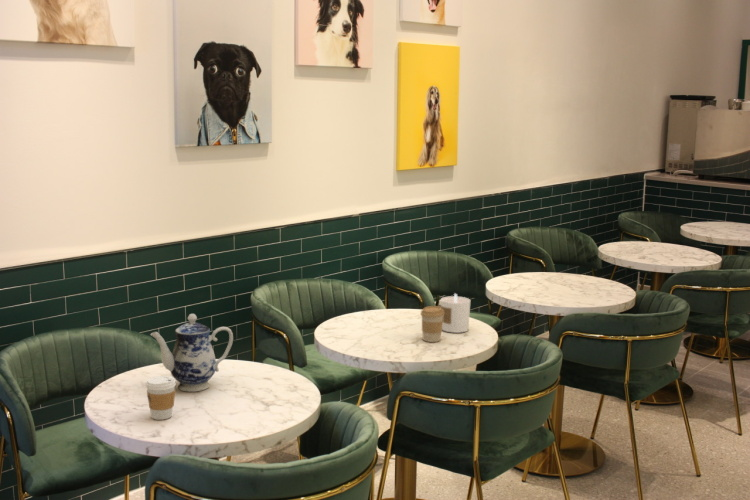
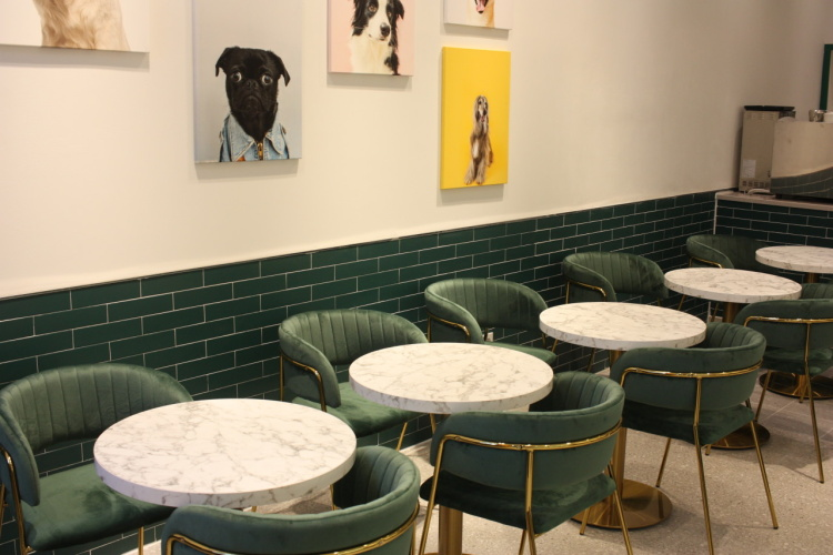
- candle (455, 311)
- coffee cup (432, 323)
- teapot (192, 350)
- coffee cup (161, 397)
